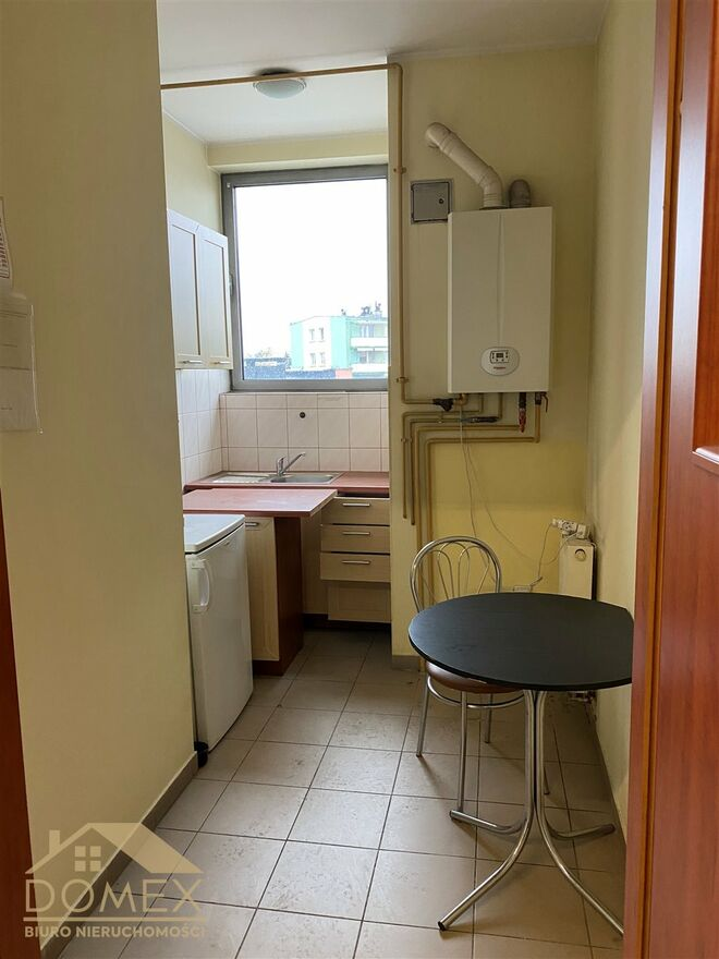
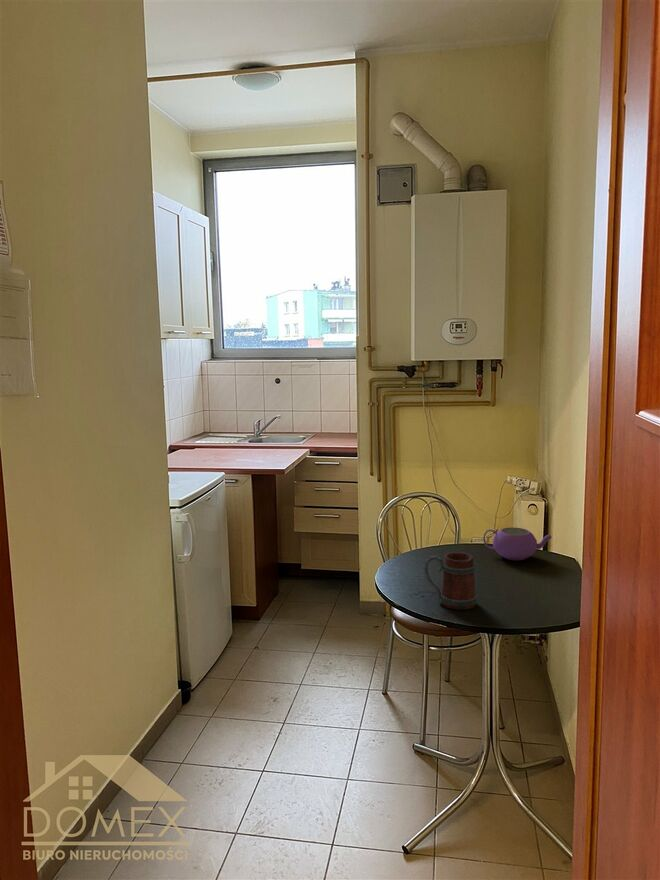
+ teapot (516, 544)
+ mug (450, 579)
